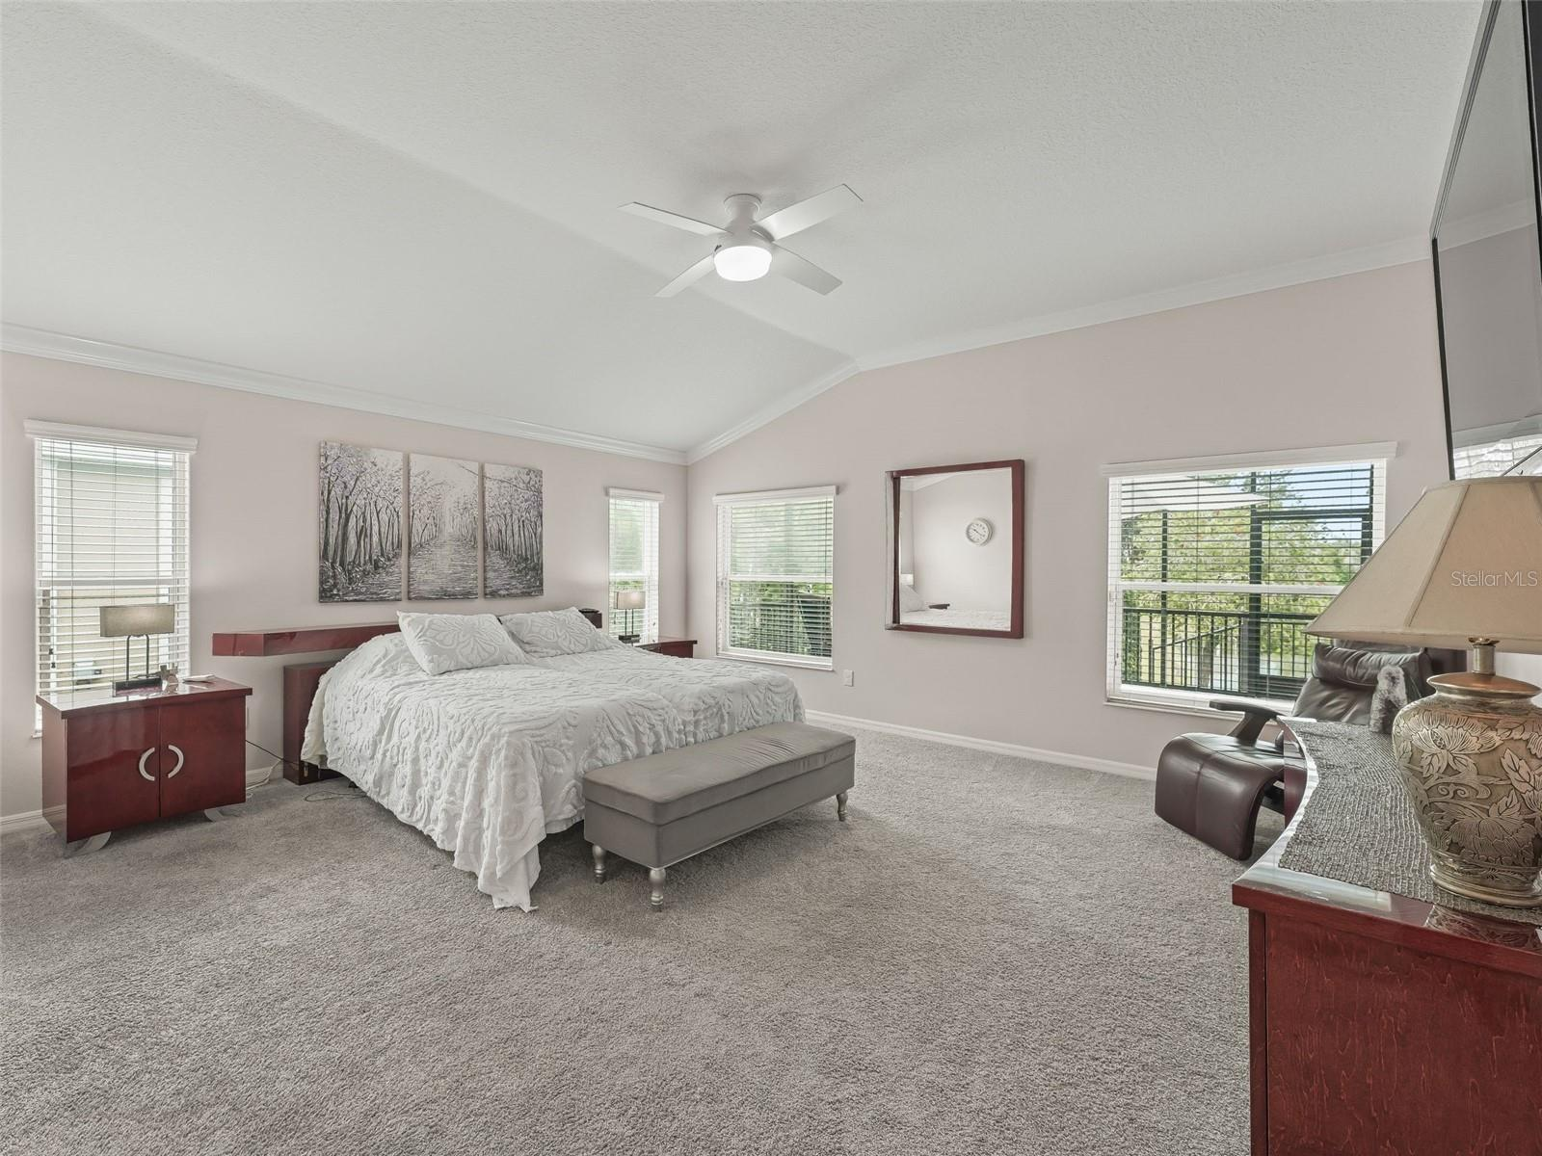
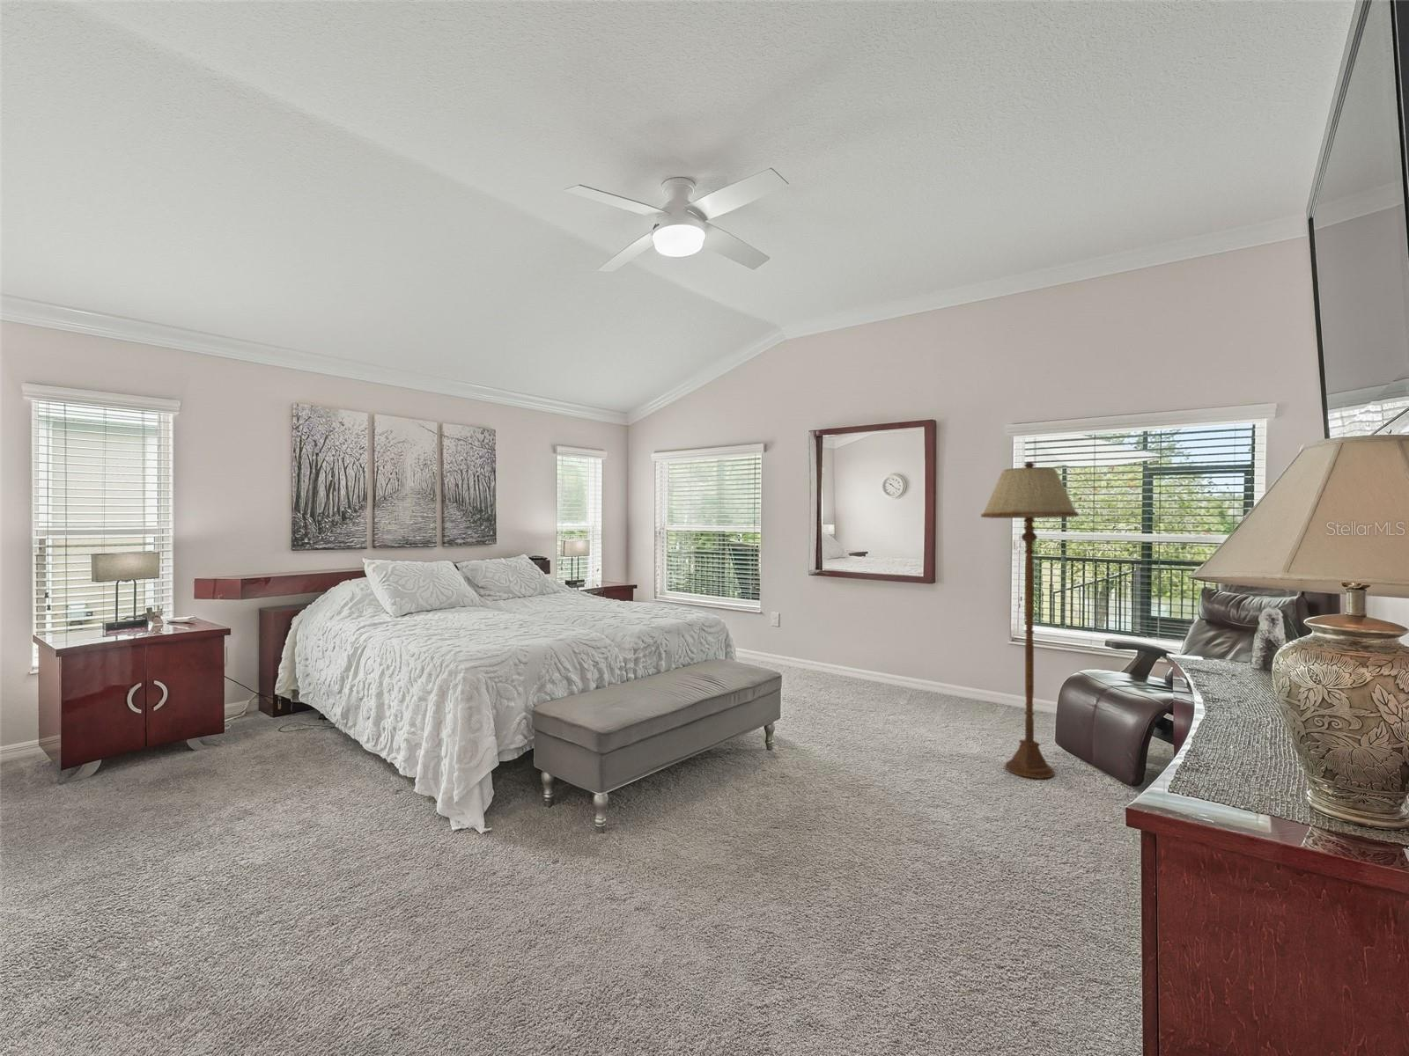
+ floor lamp (1028, 616)
